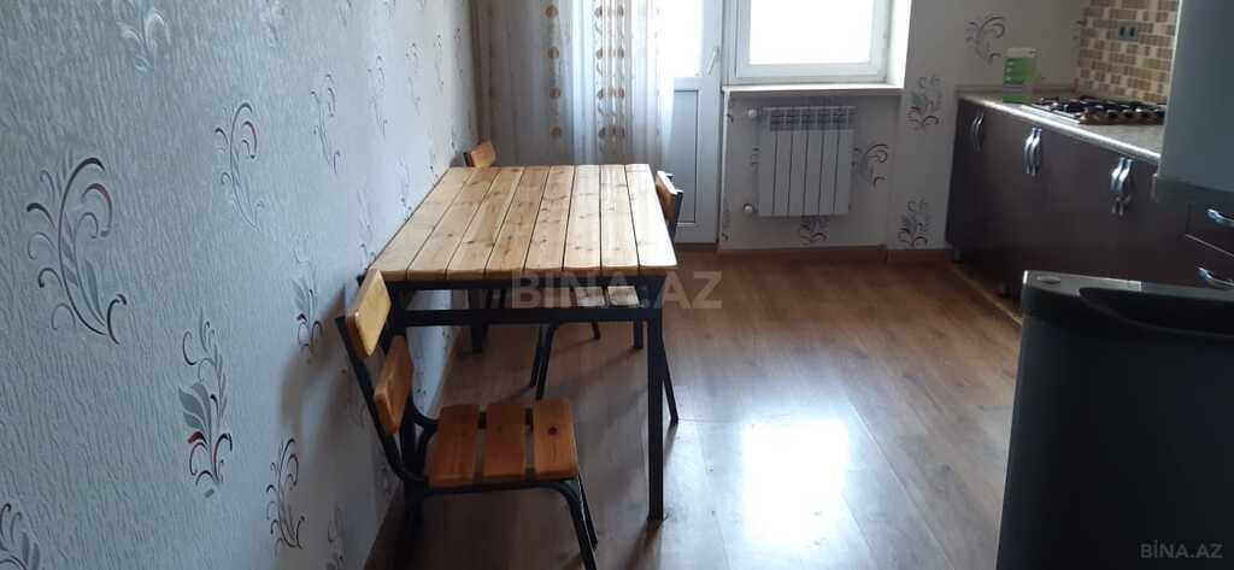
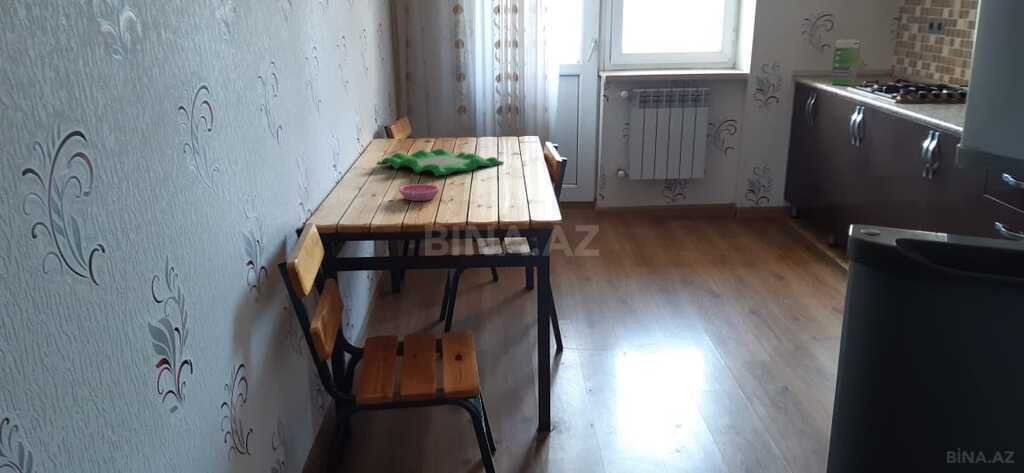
+ saucer (419, 192)
+ flower pot (439, 158)
